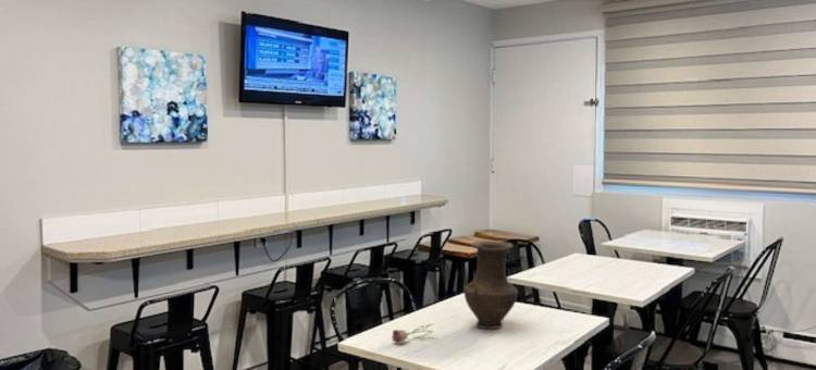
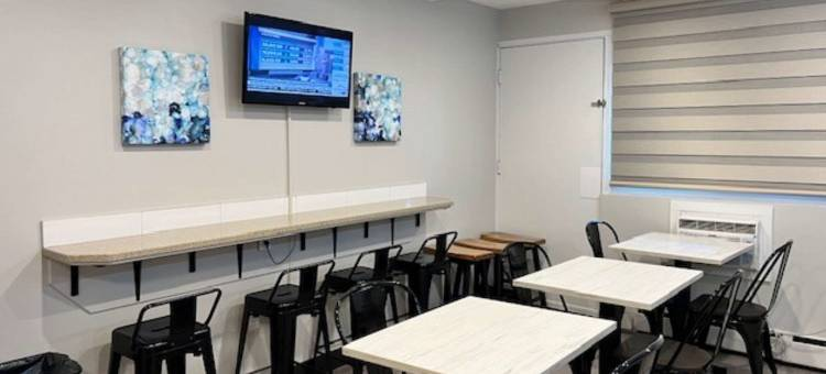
- vase (491, 284)
- flower (418, 331)
